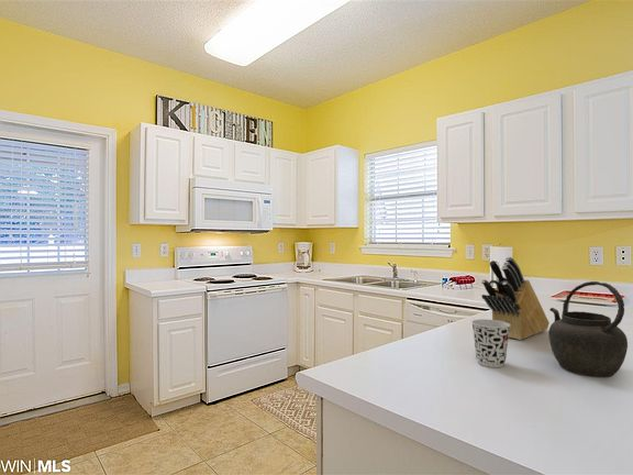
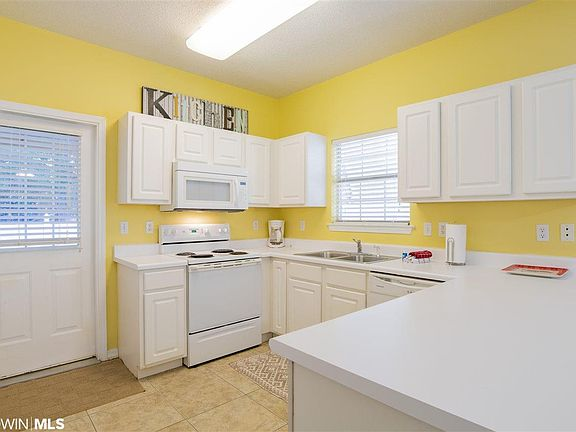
- knife block (515, 295)
- cup (490, 343)
- kettle (581, 323)
